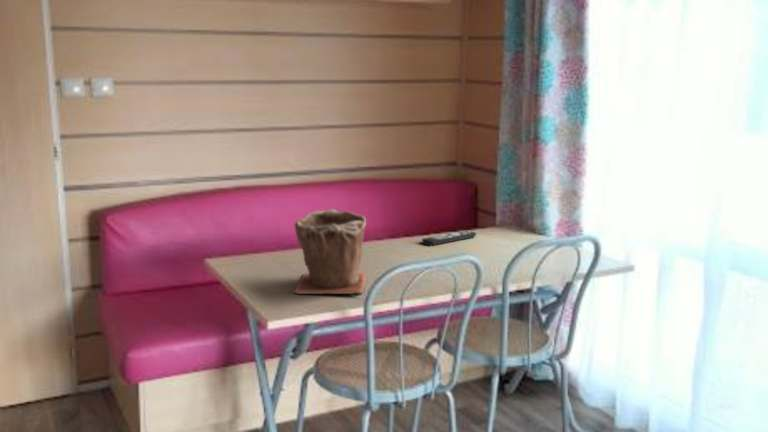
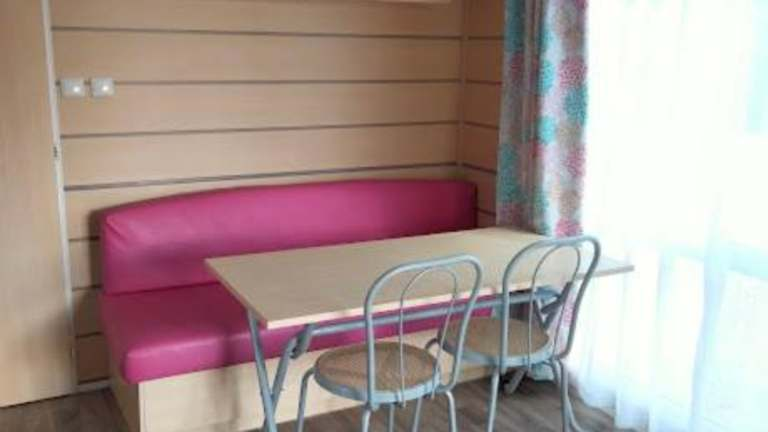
- plant pot (330, 250)
- remote control (449, 237)
